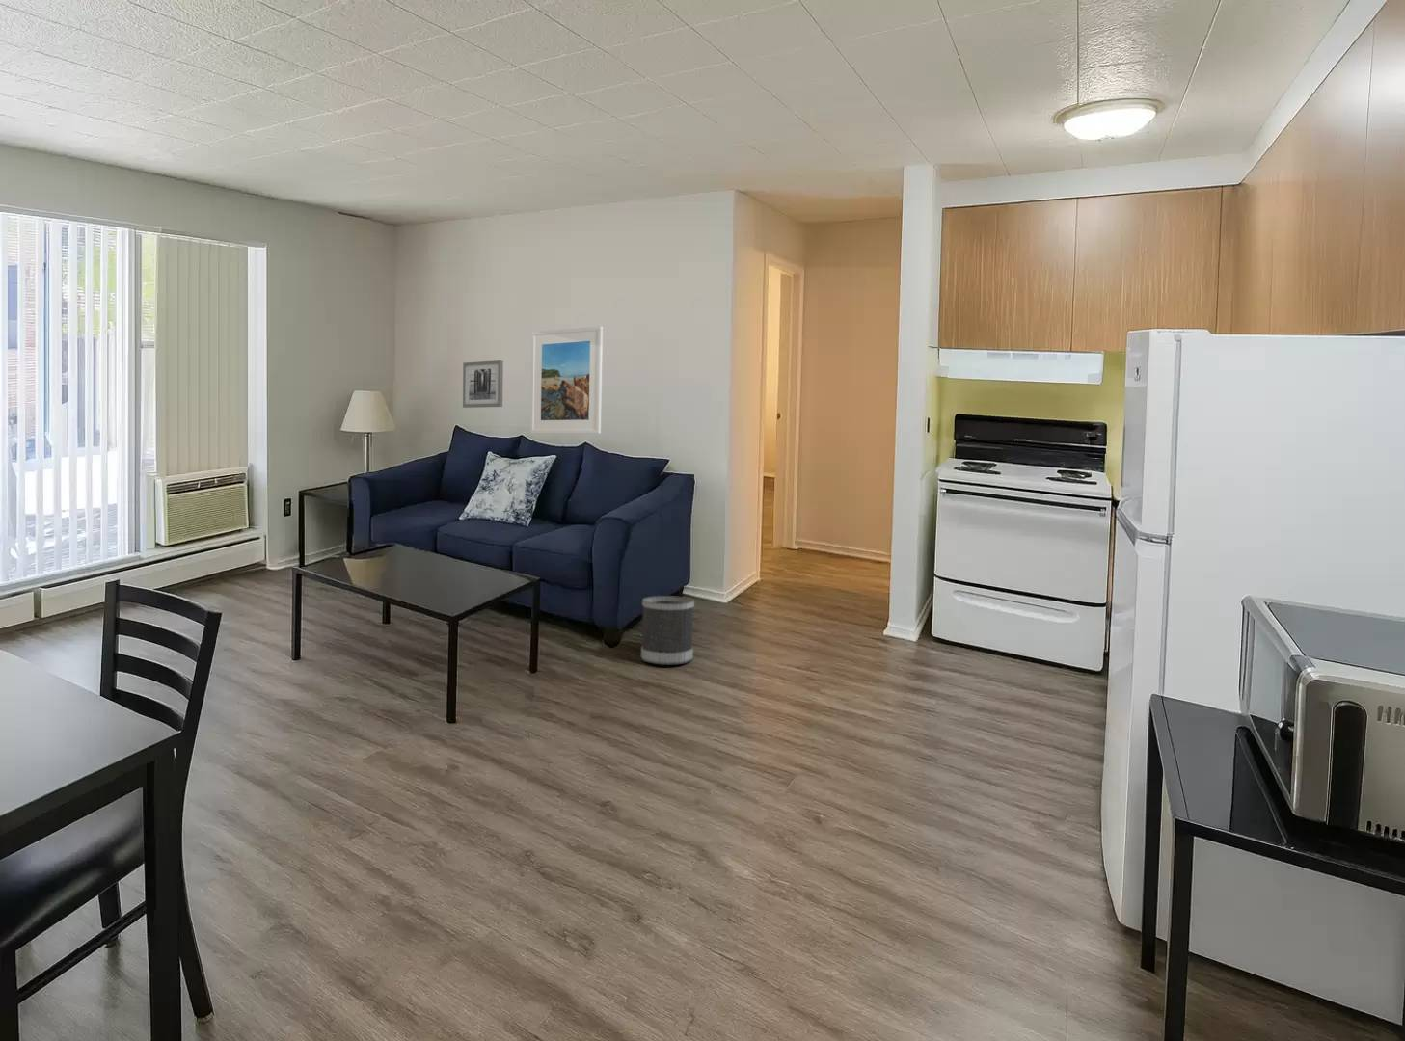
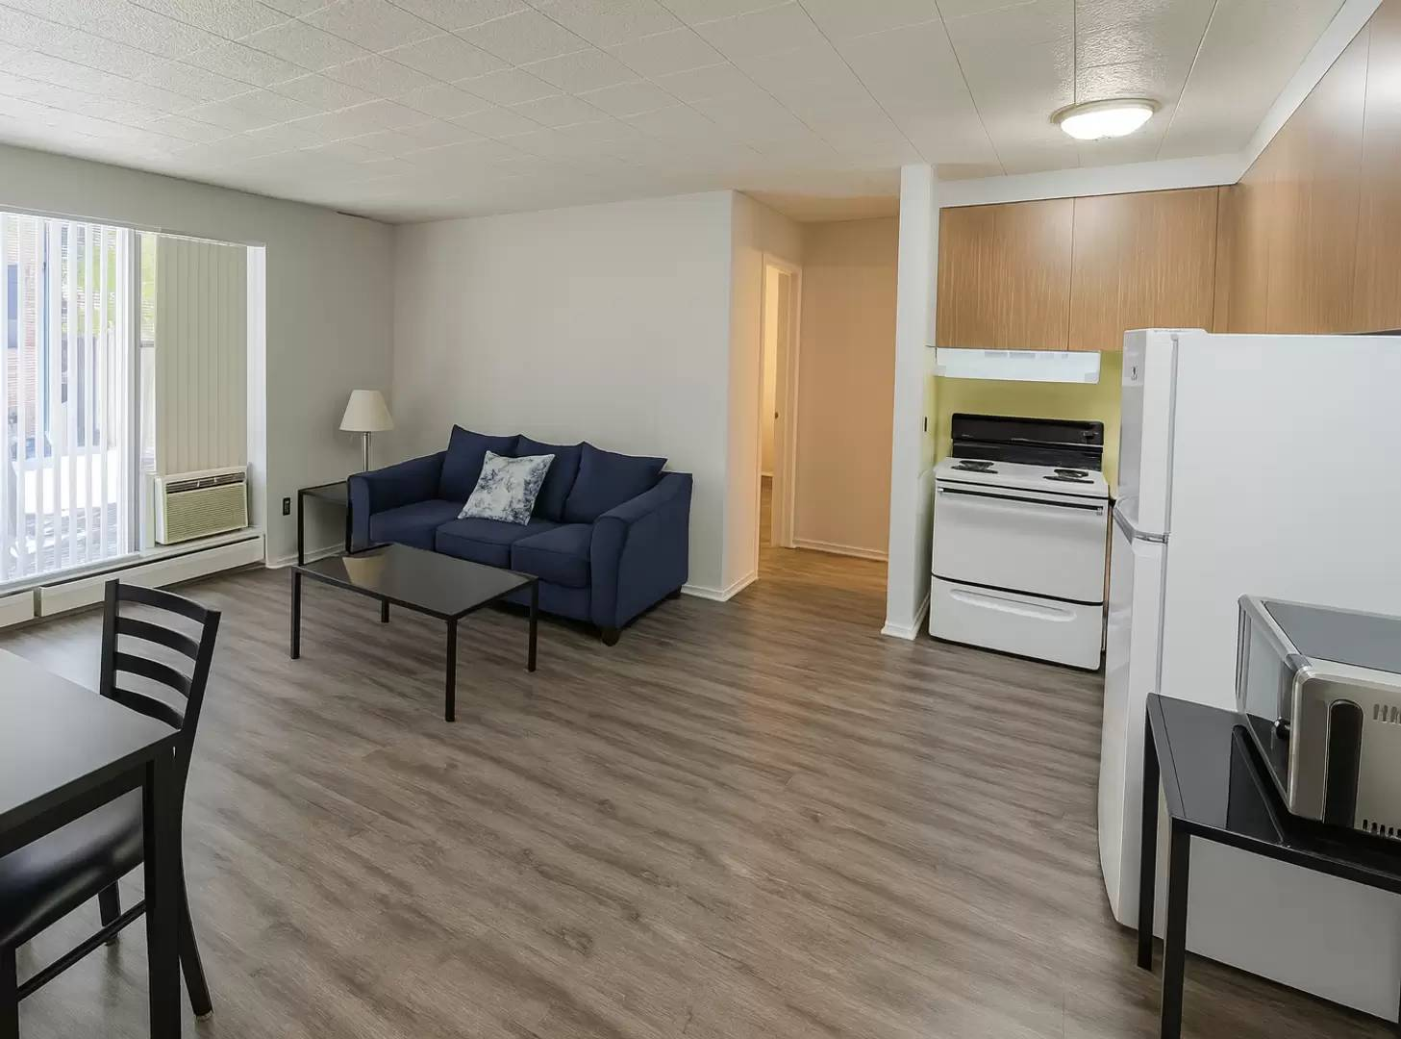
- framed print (565, 381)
- wall art (483, 384)
- wastebasket (667, 629)
